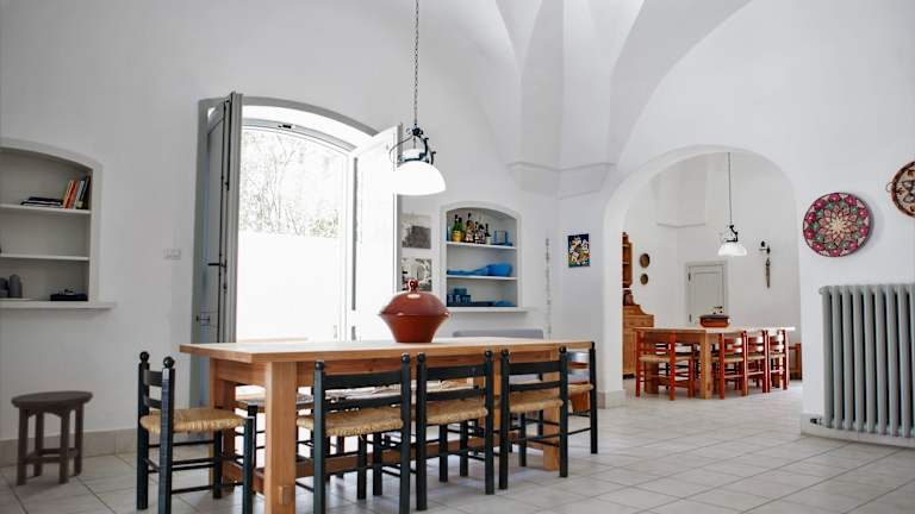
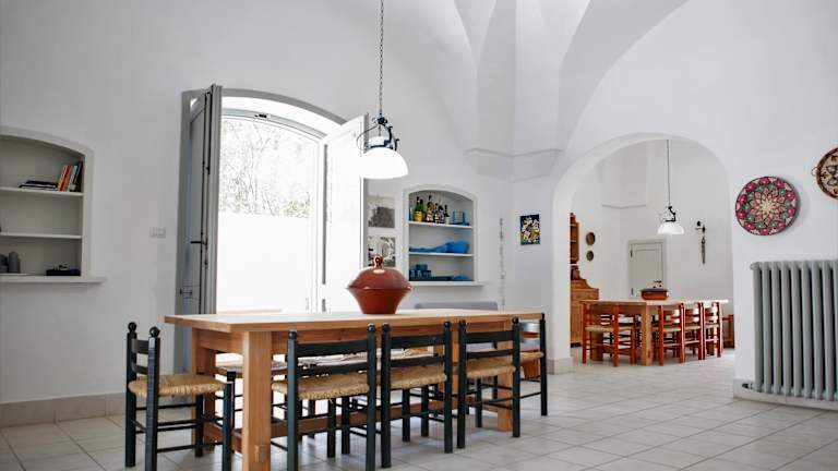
- stool (43, 437)
